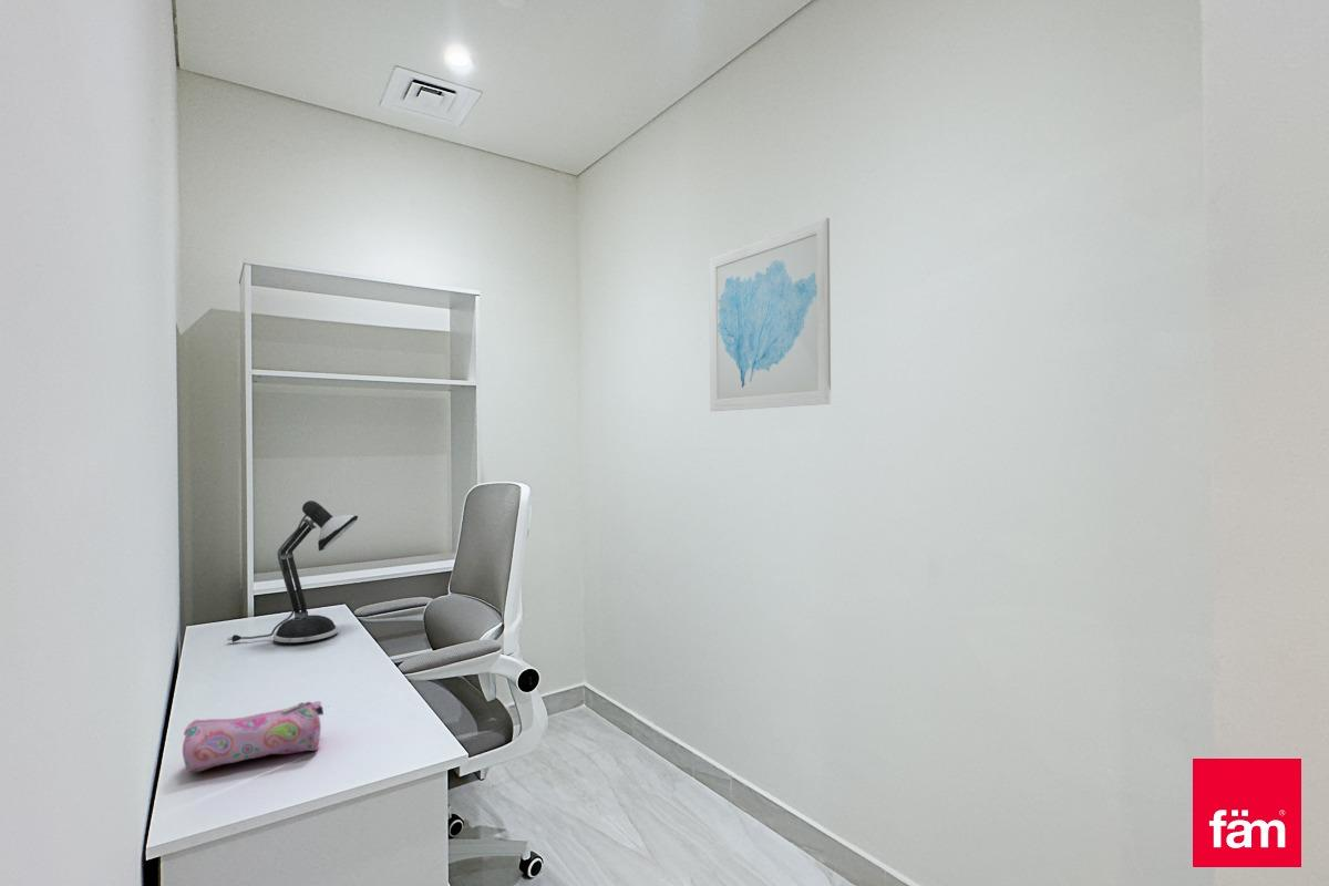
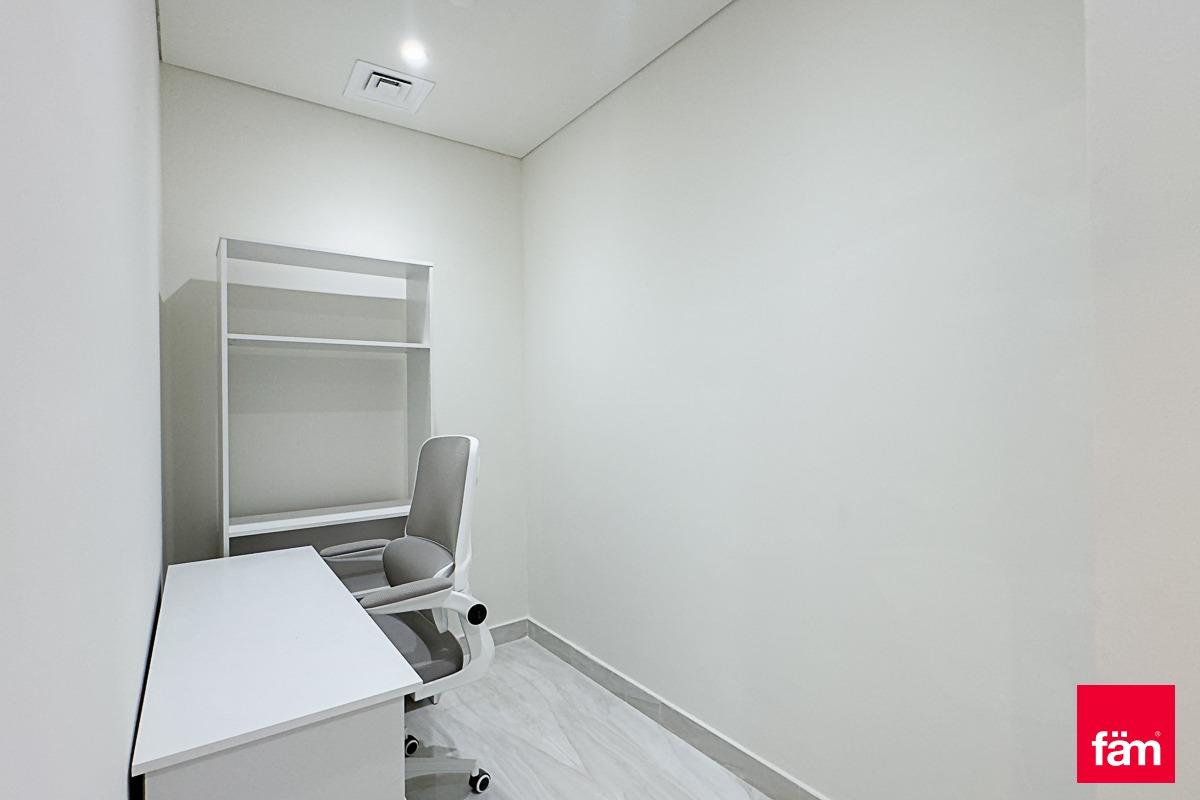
- pencil case (256, 733)
- desk lamp (296, 569)
- wall art (763, 323)
